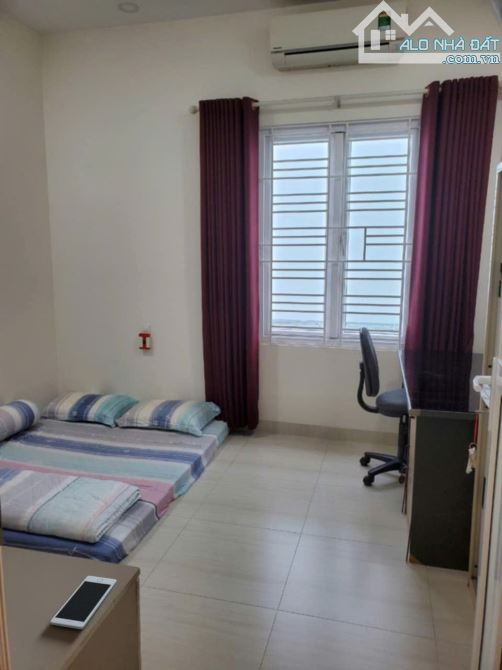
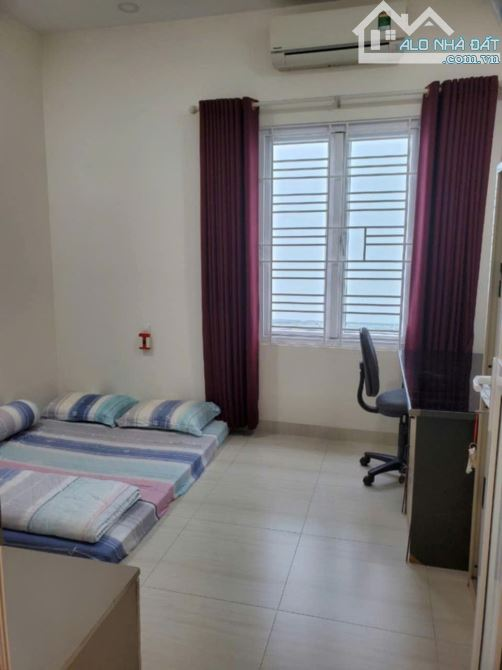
- cell phone (85, 600)
